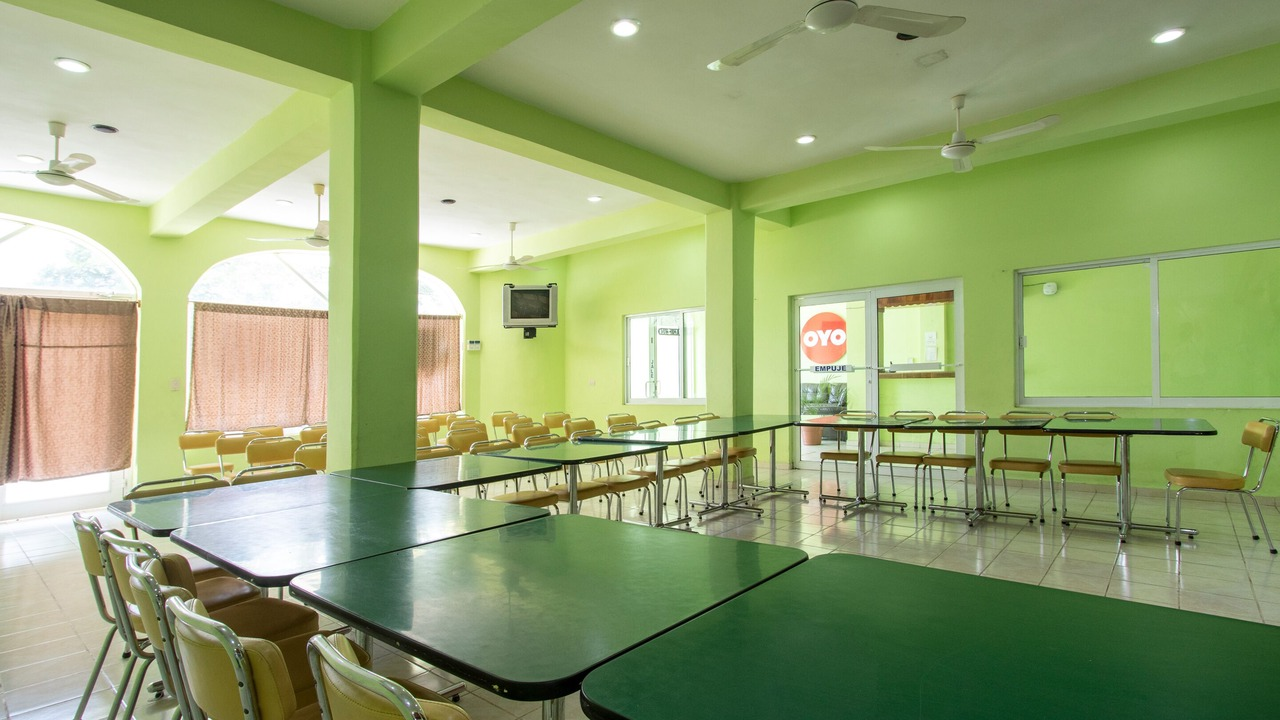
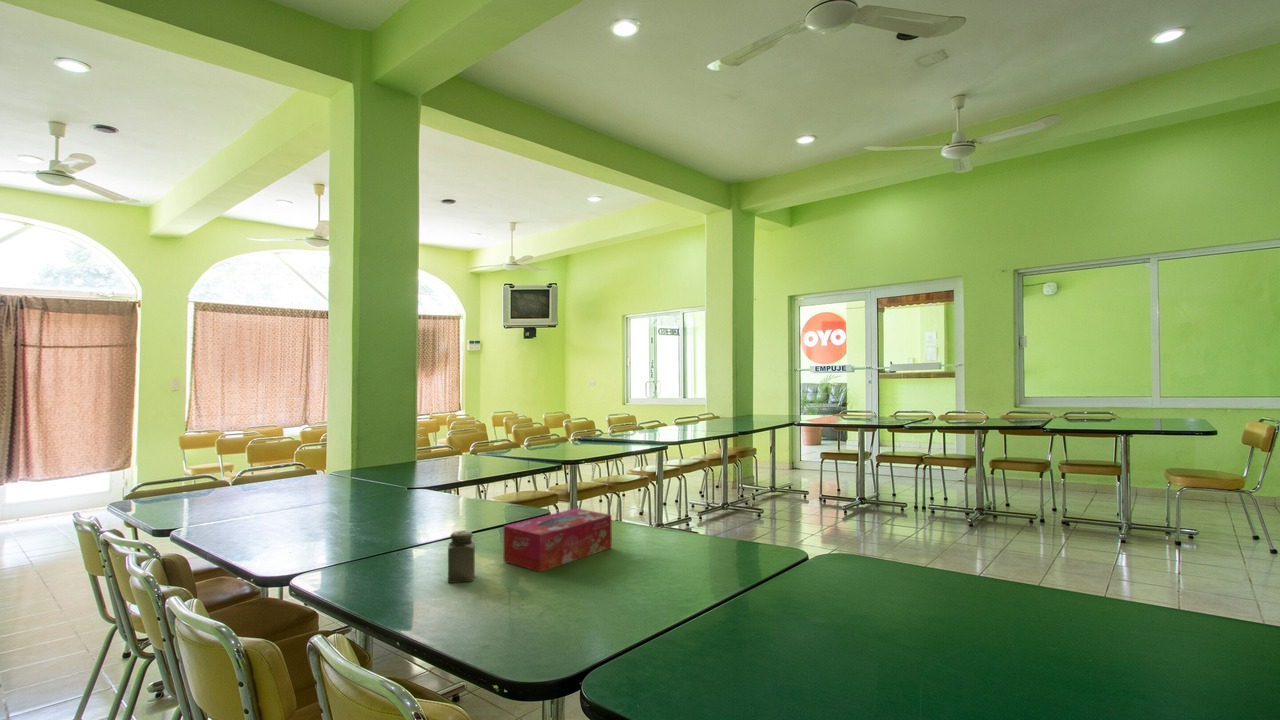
+ salt shaker (461, 555)
+ tissue box (559, 537)
